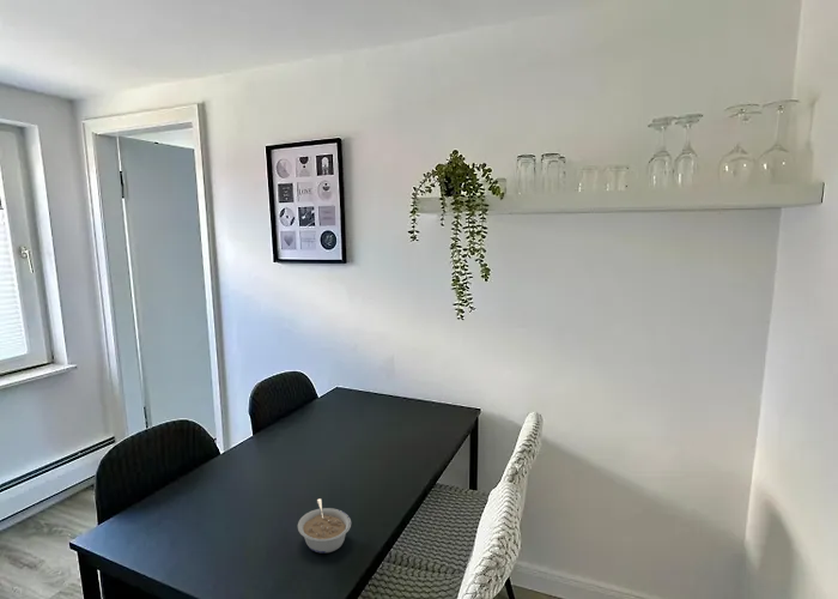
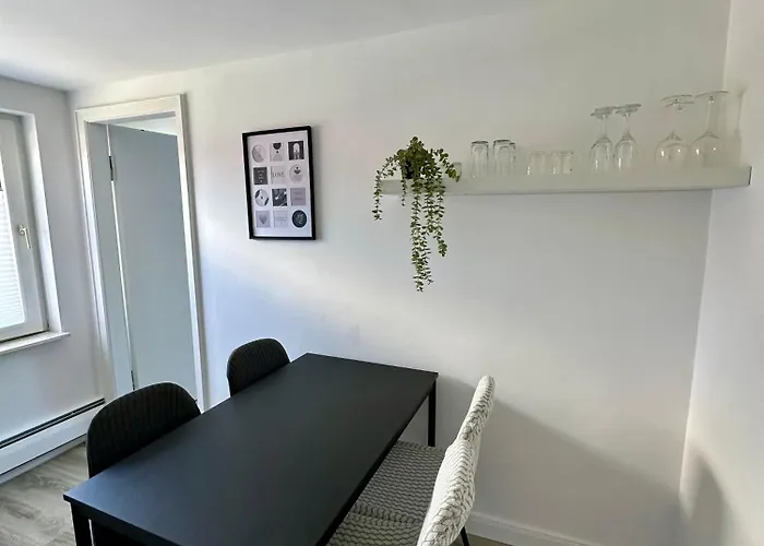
- legume (323, 530)
